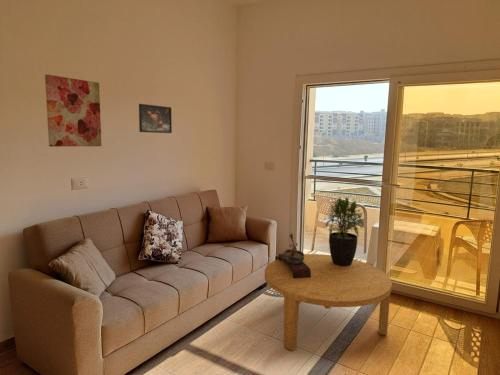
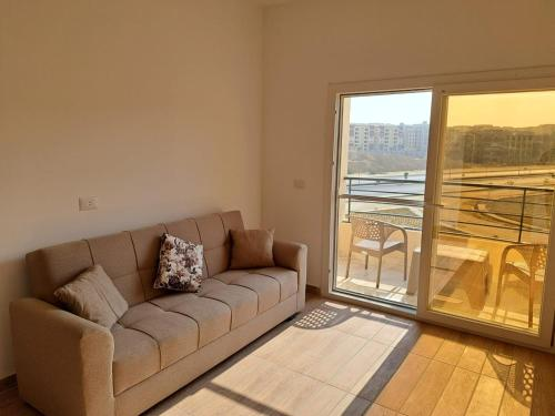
- potted plant (345, 229)
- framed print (156, 119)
- coffee table (324, 299)
- wall art (75, 113)
- bonsai tree (294, 249)
